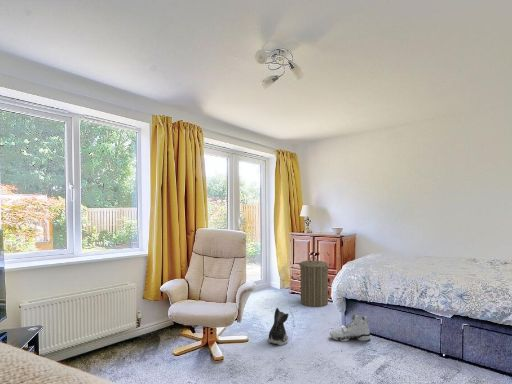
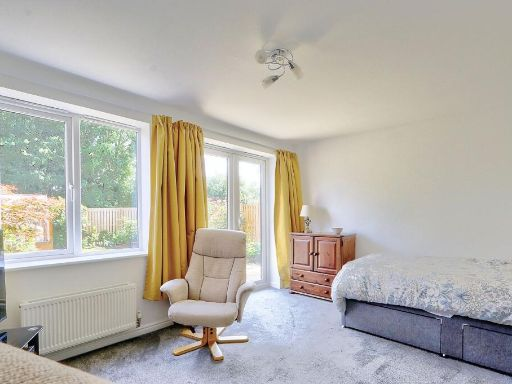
- sneaker (350, 327)
- laundry hamper (314, 279)
- plush toy (277, 325)
